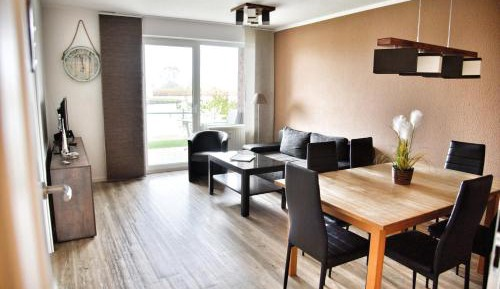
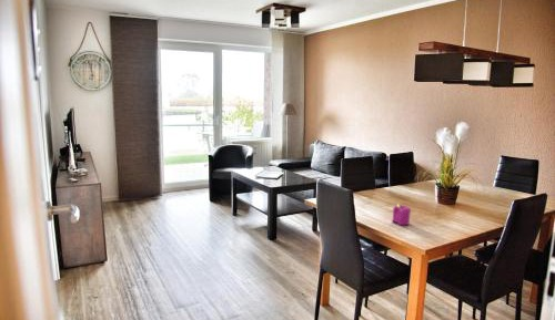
+ candle (402, 213)
